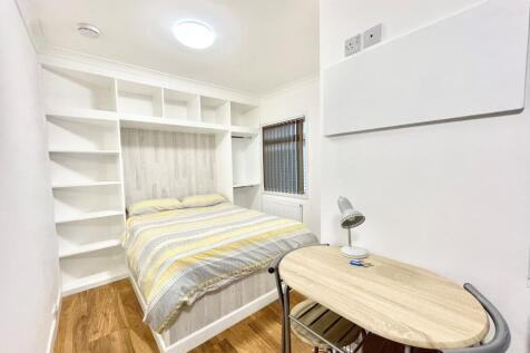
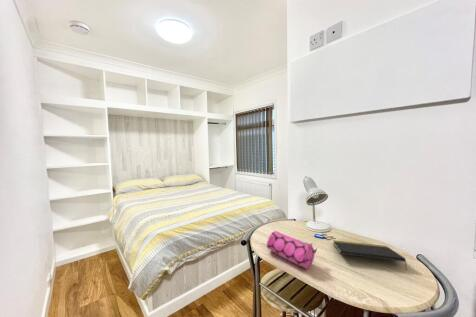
+ notepad (364, 249)
+ pencil case (289, 246)
